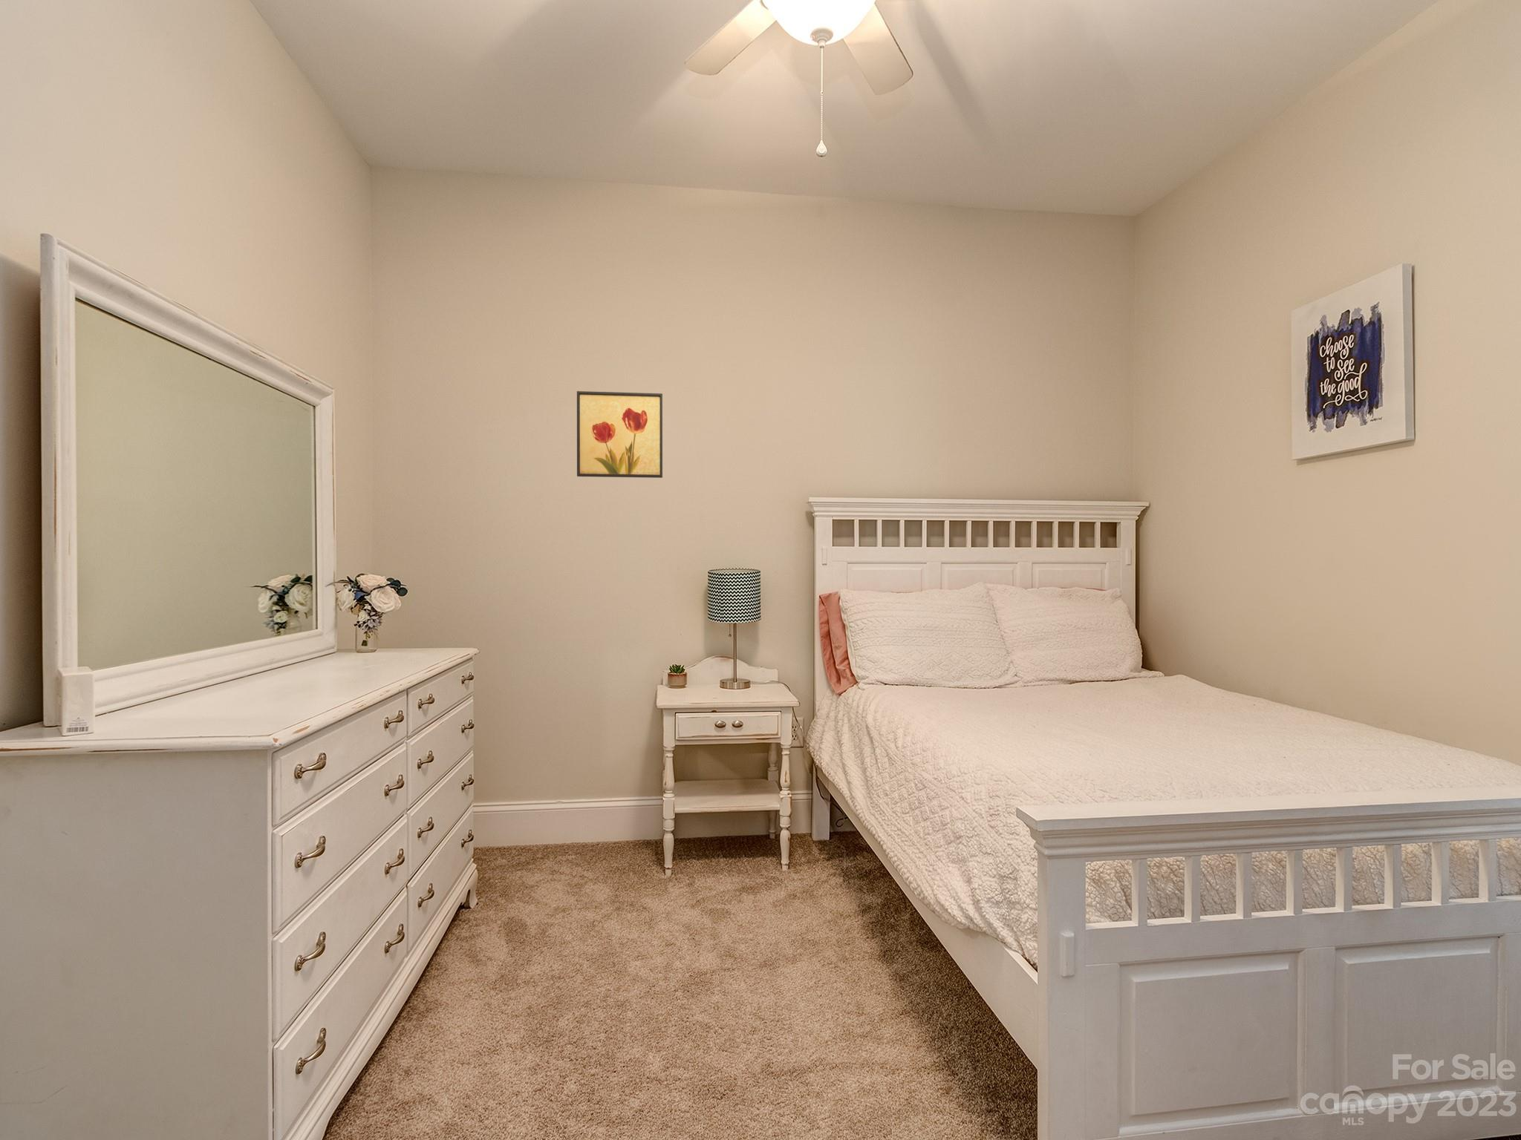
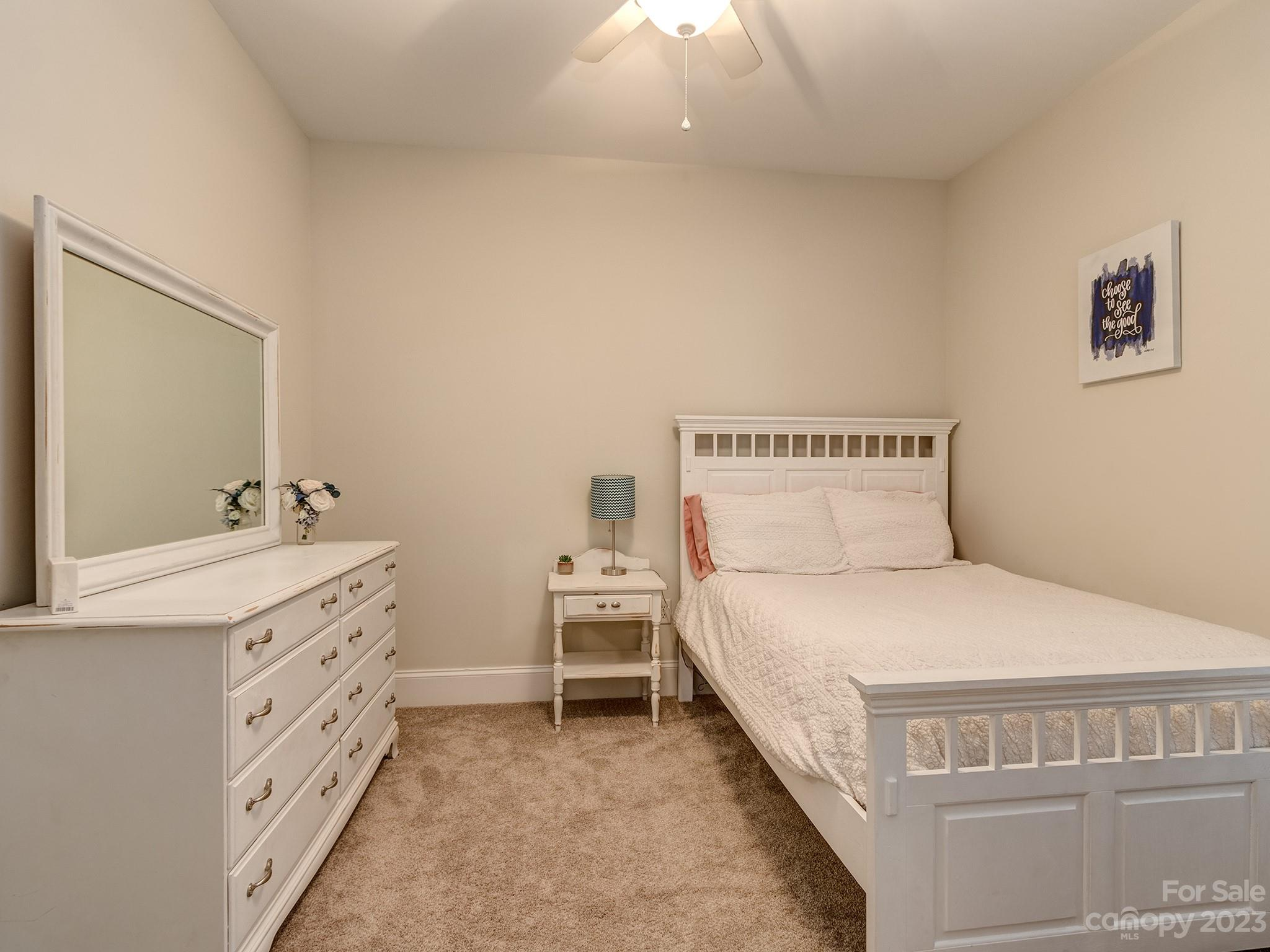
- wall art (620, 435)
